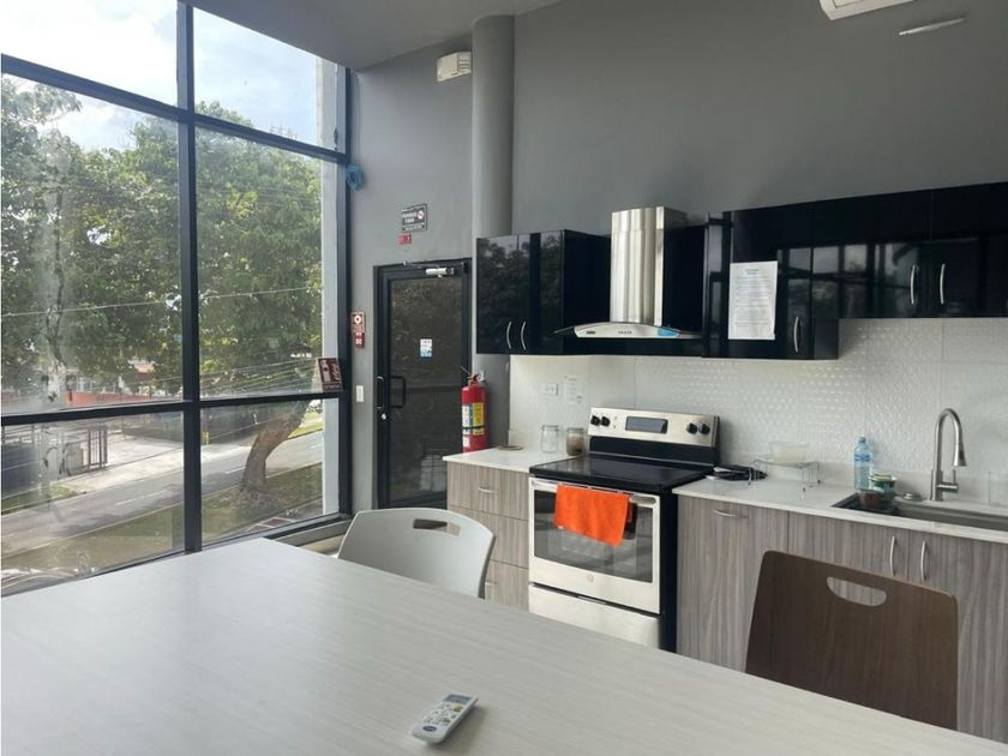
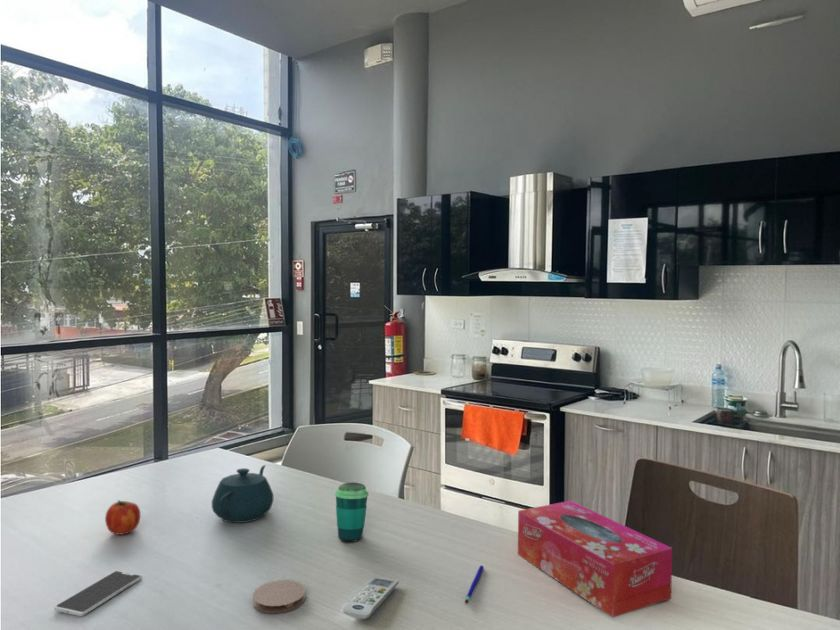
+ tissue box (588, 551)
+ smartphone (100, 591)
+ teapot (244, 491)
+ fruit (123, 515)
+ pen (474, 583)
+ coaster (279, 595)
+ cup (351, 511)
